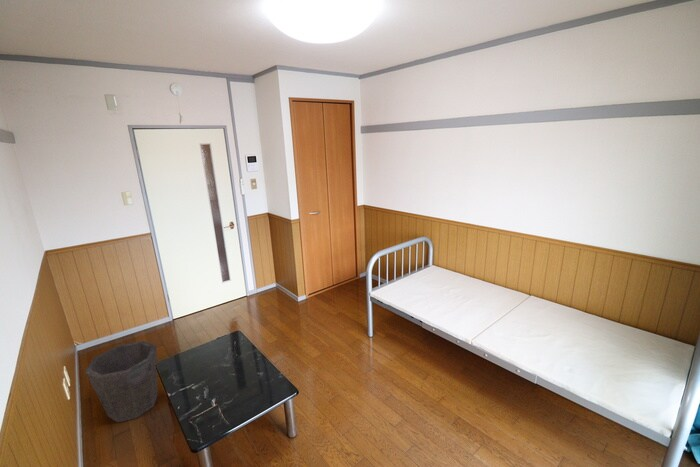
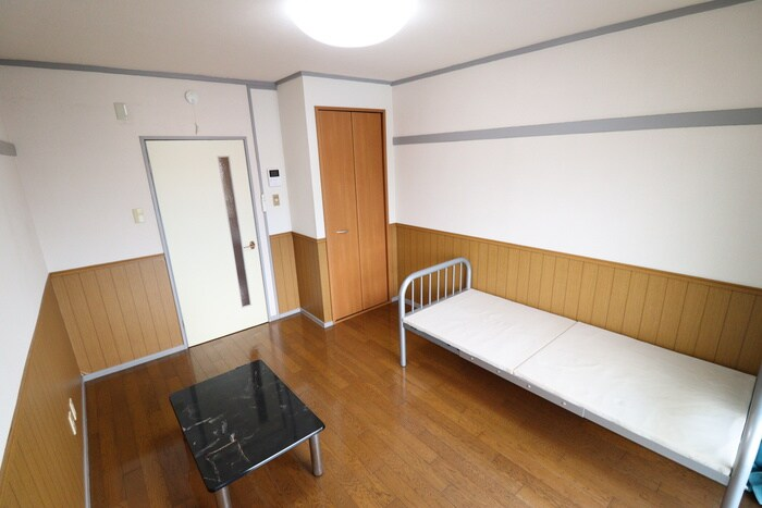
- waste bin (128, 382)
